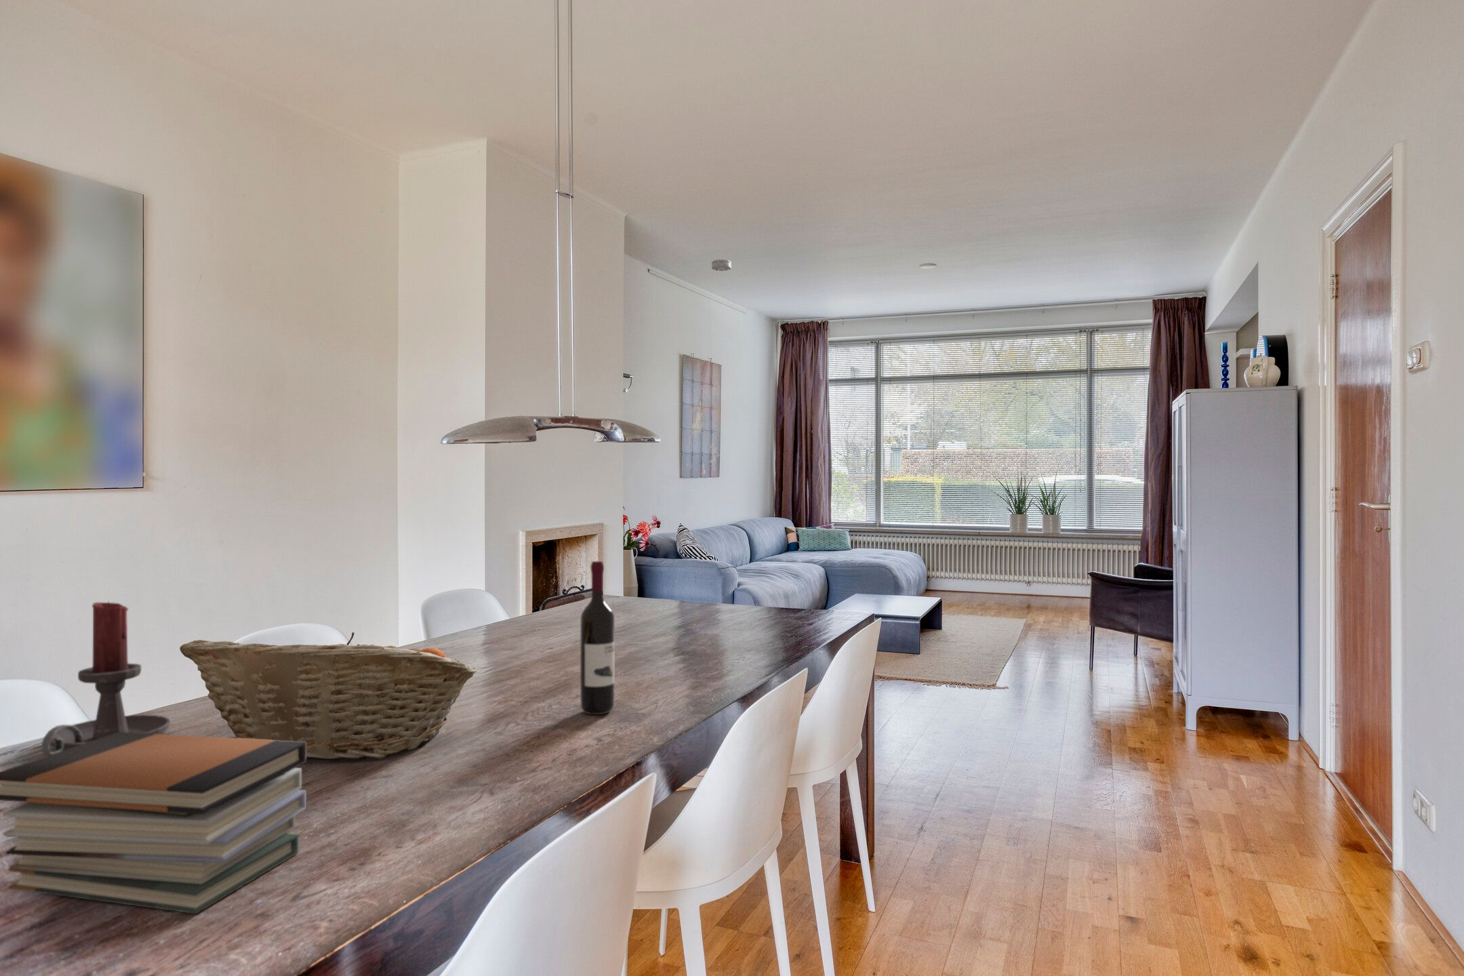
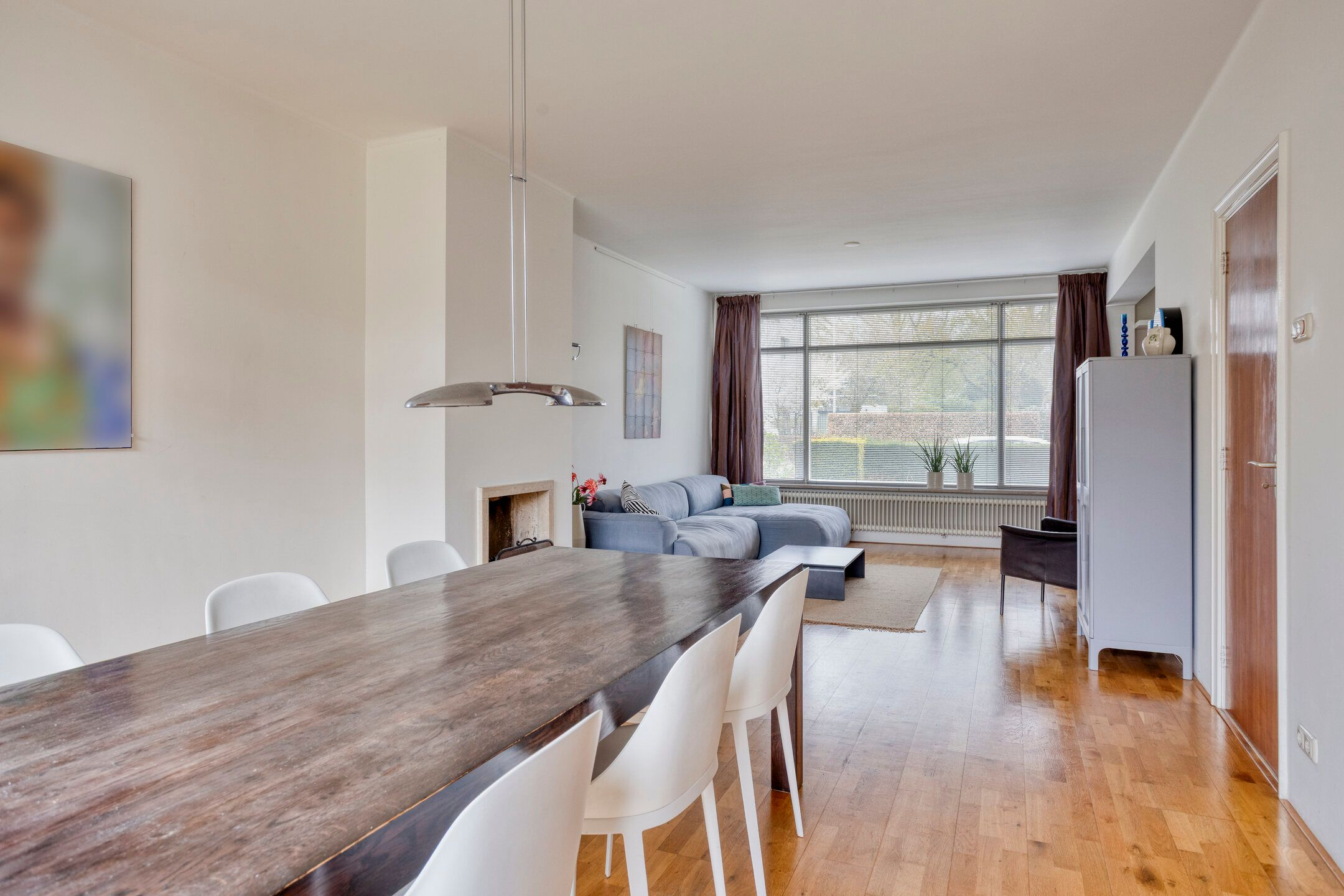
- smoke detector (721, 265)
- fruit basket (334, 683)
- book stack (160, 814)
- wine bottle (597, 636)
- candle holder (99, 673)
